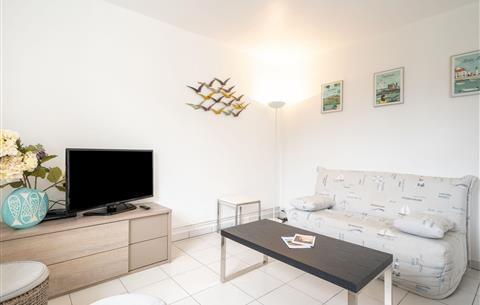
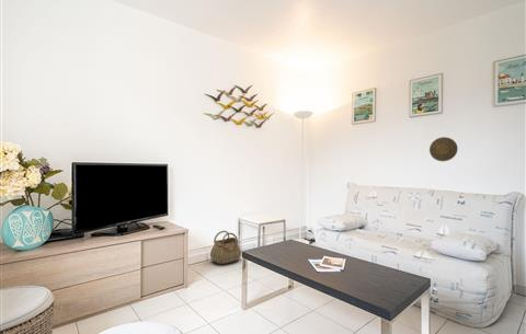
+ decorative plate (443, 149)
+ basket (226, 245)
